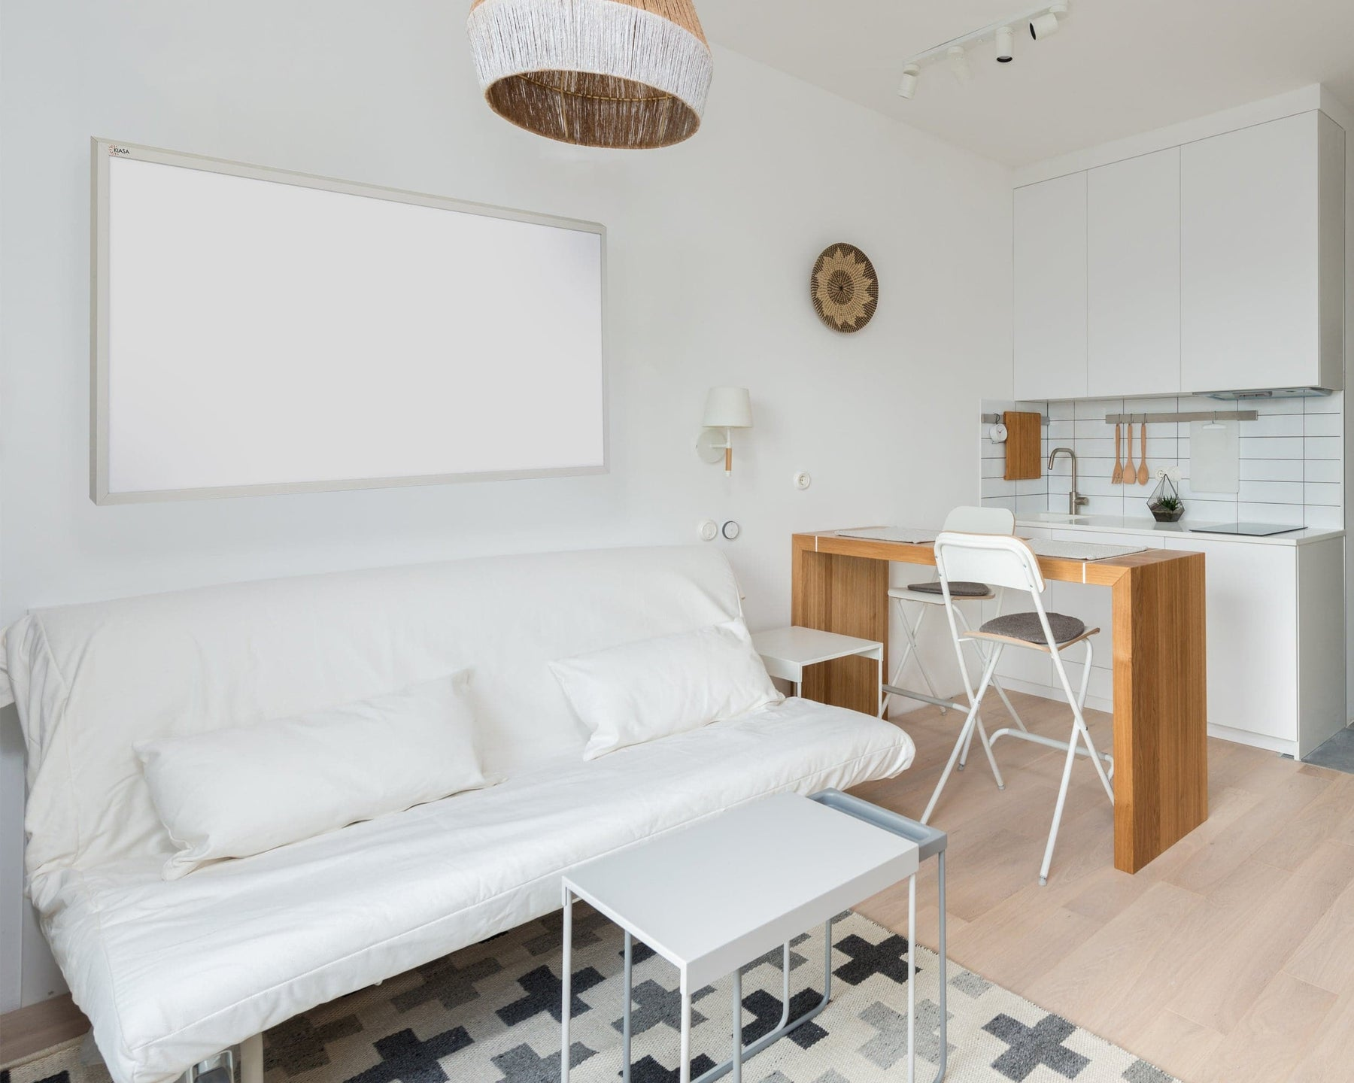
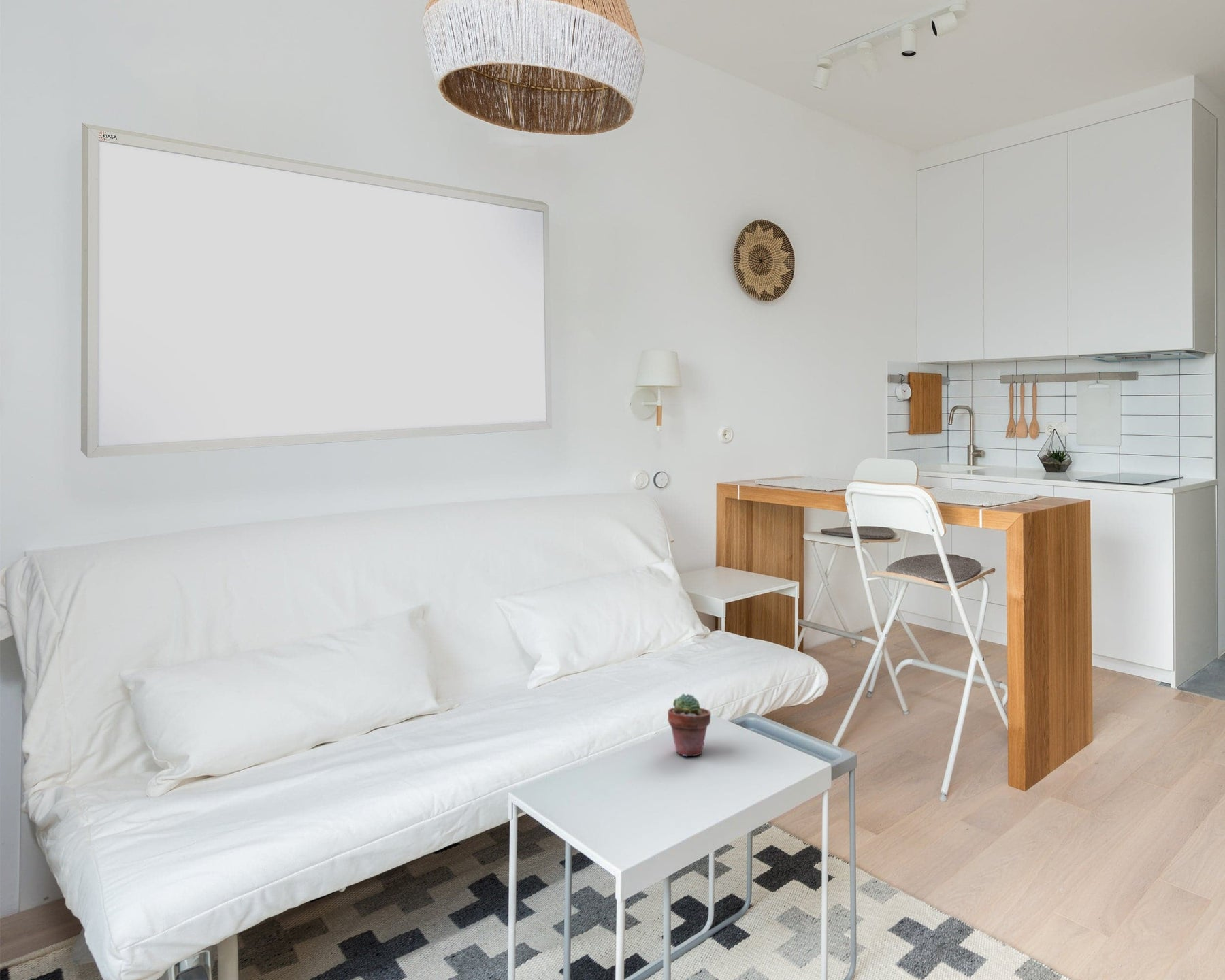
+ potted succulent (689, 723)
